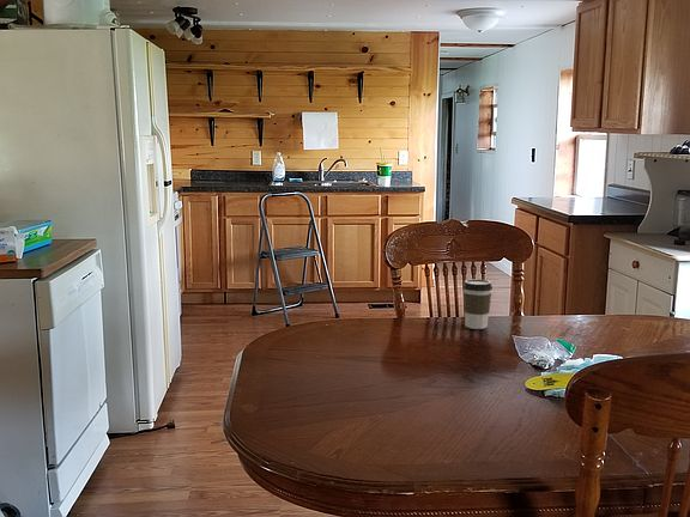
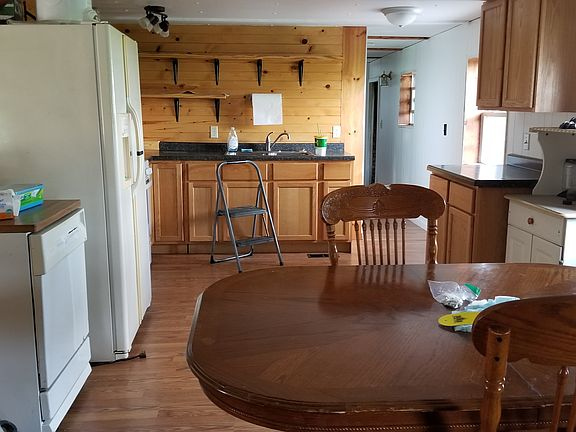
- coffee cup (477, 304)
